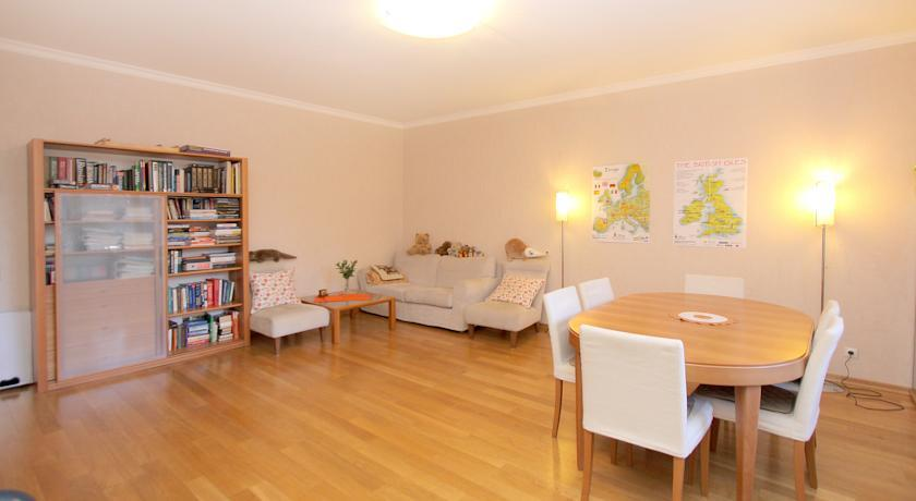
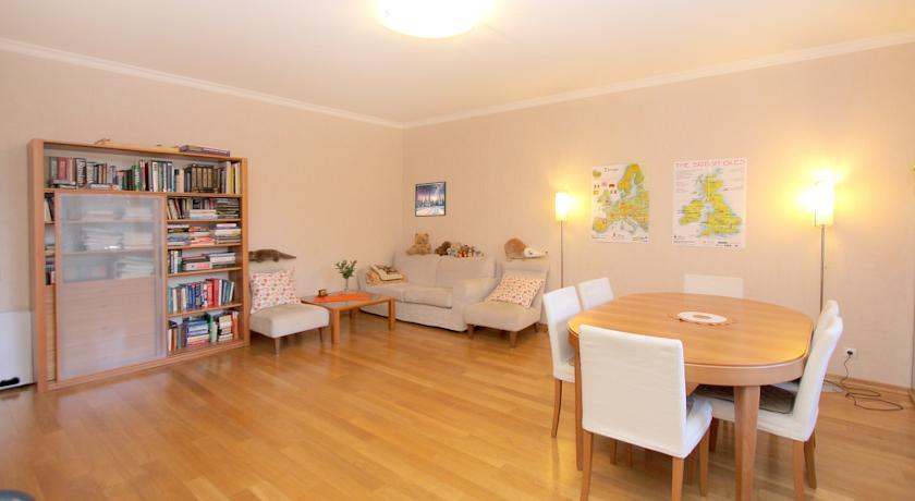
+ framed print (429, 199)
